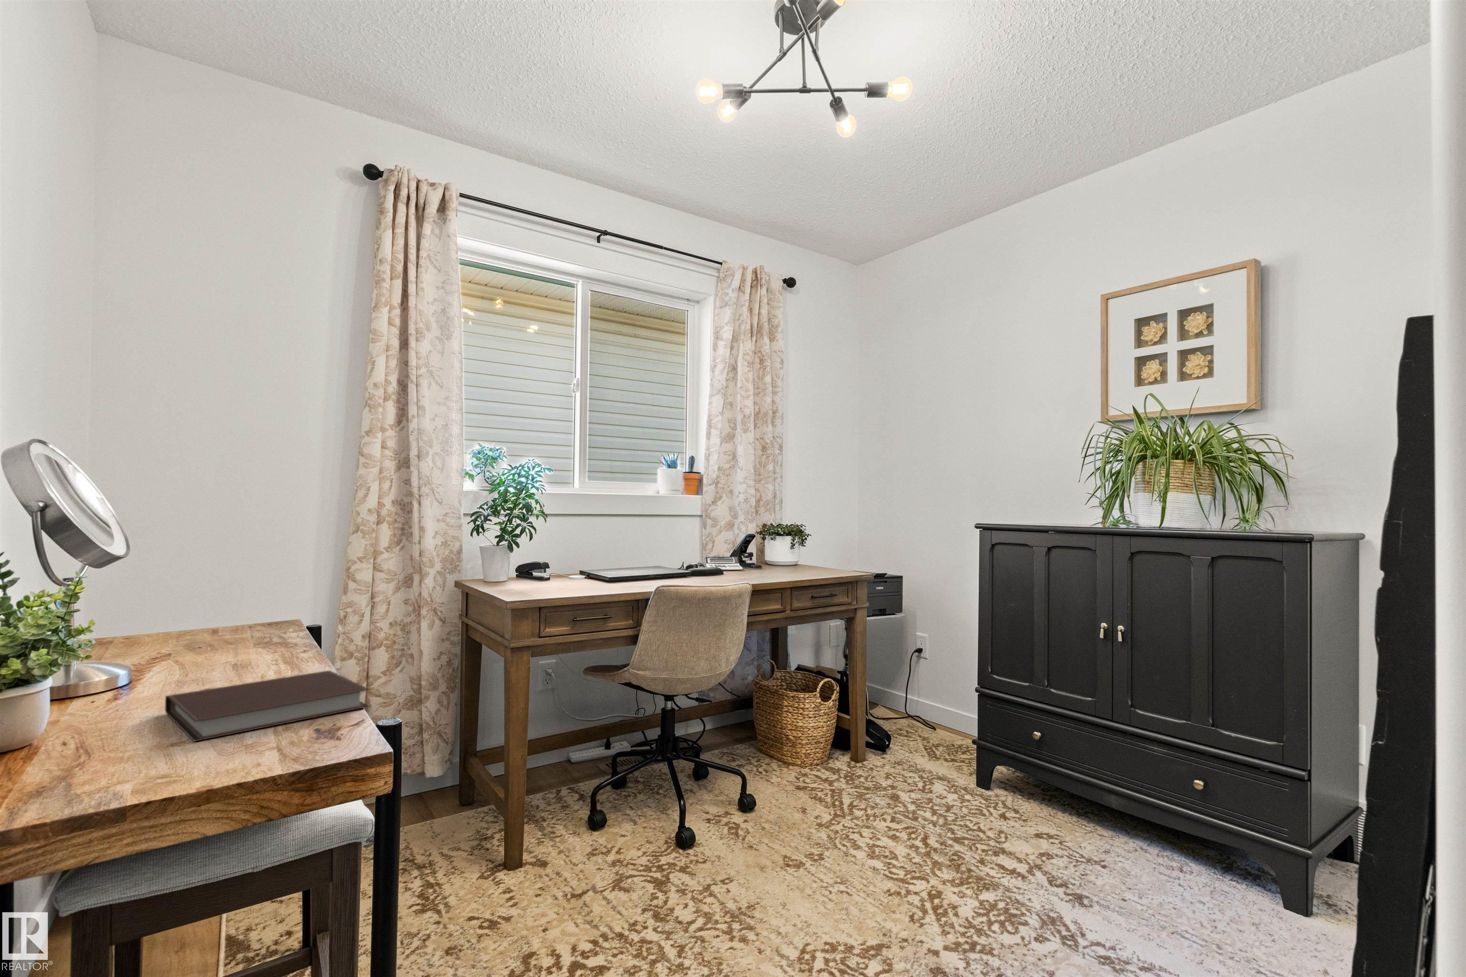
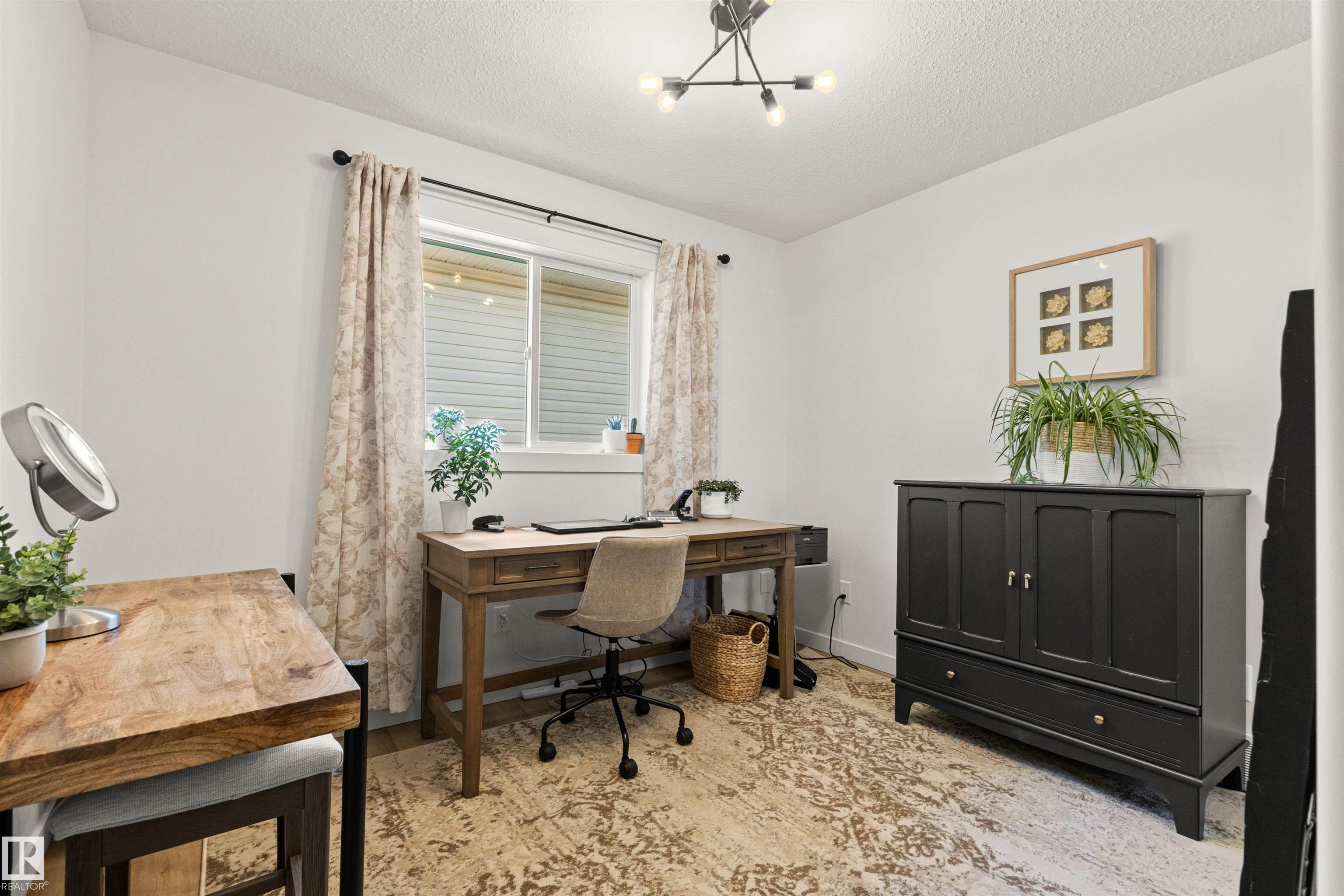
- notebook (269, 700)
